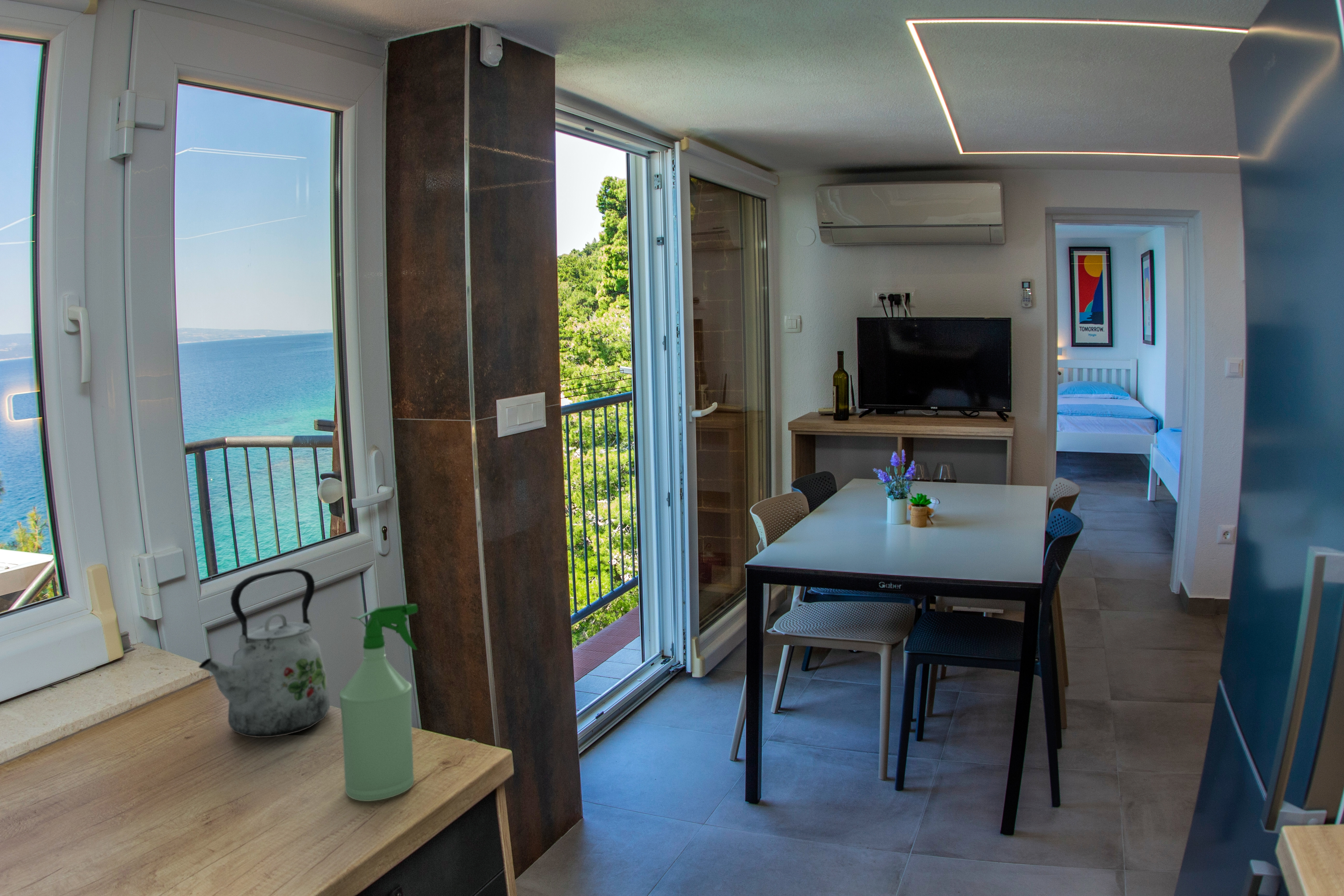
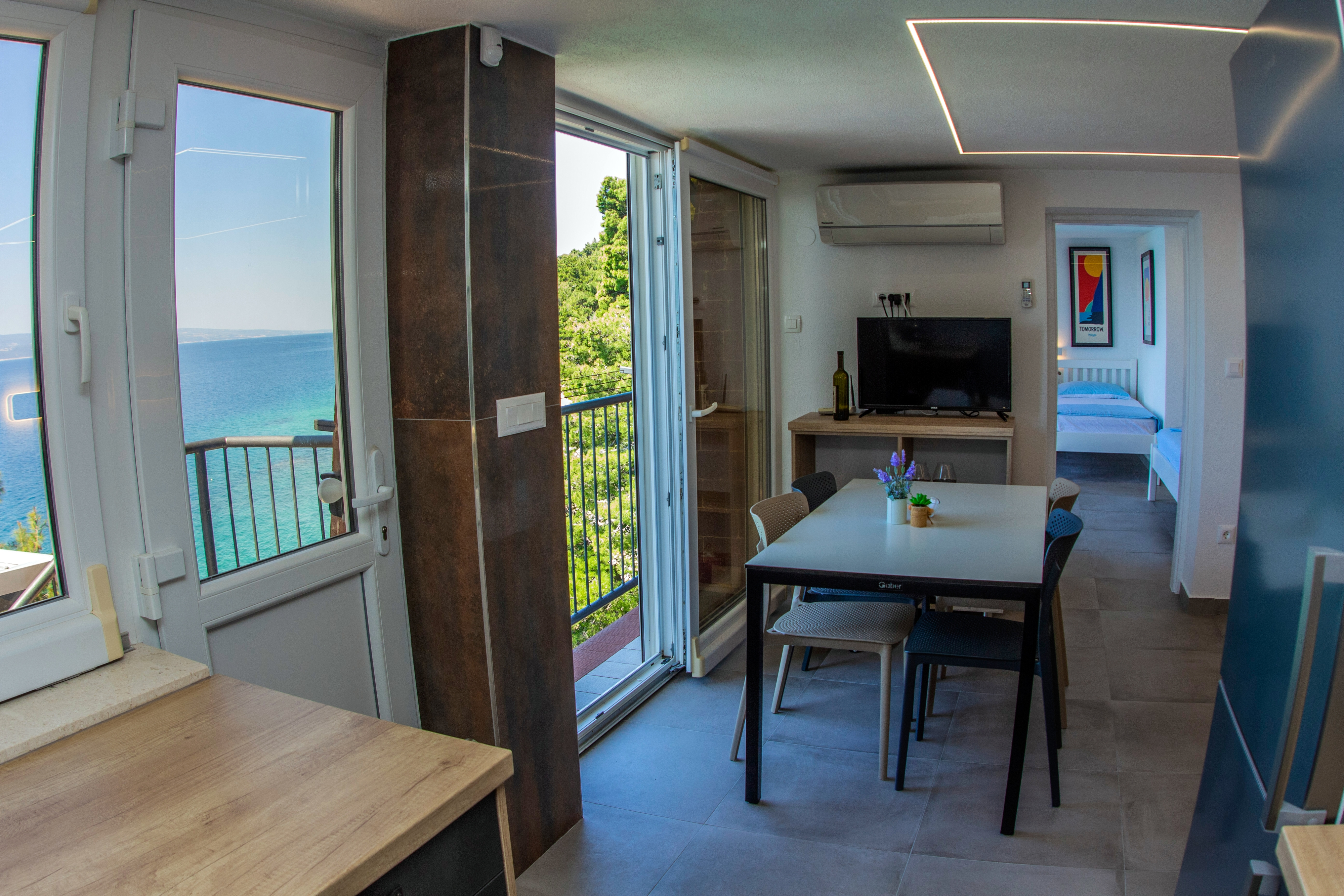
- kettle (261, 654)
- spray bottle (377, 698)
